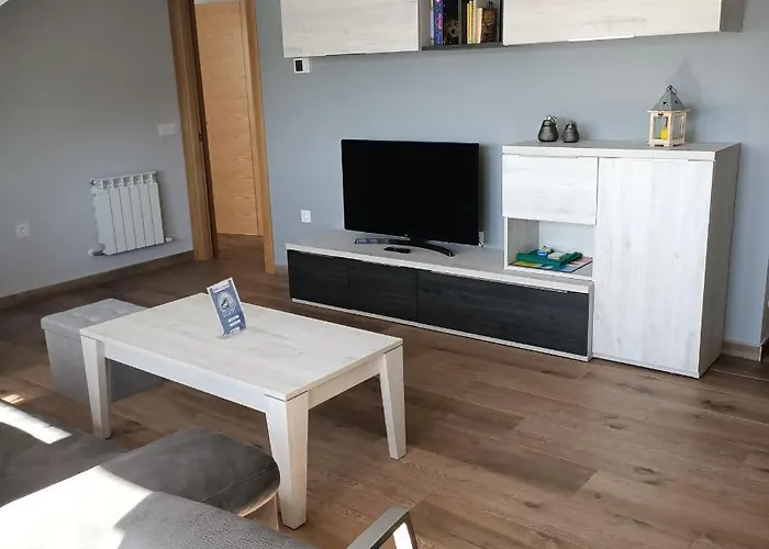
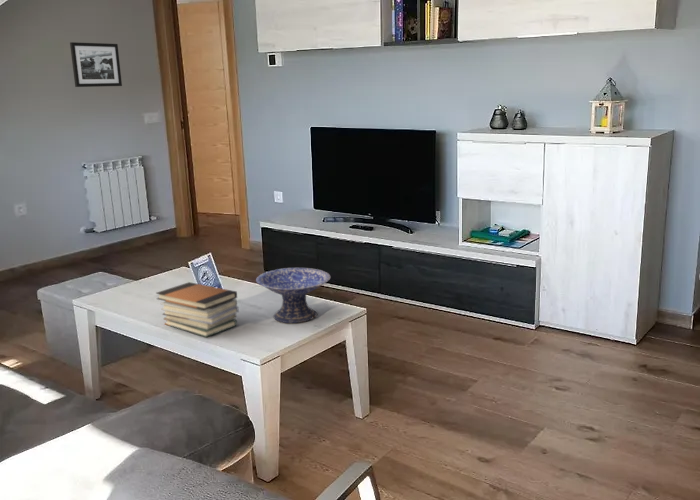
+ book stack (198, 308)
+ picture frame (96, 65)
+ decorative bowl (294, 296)
